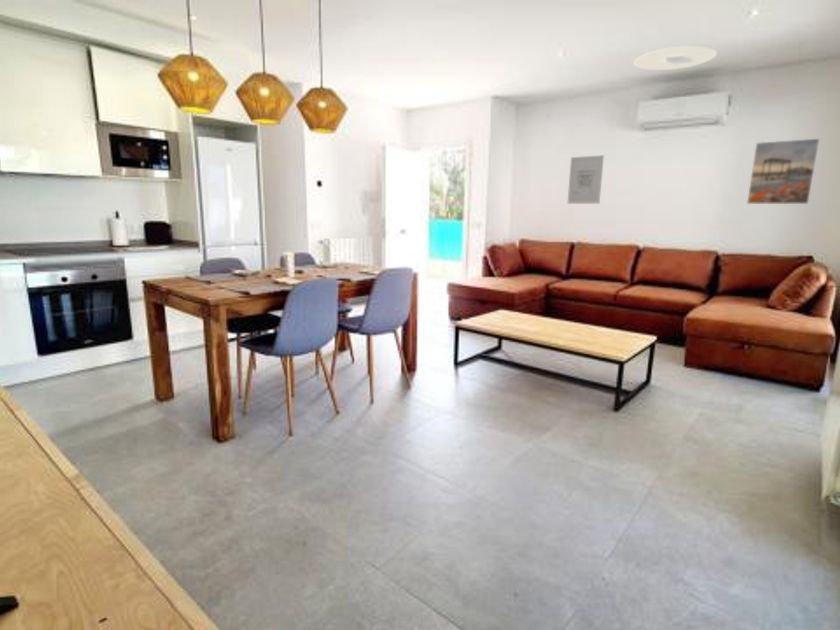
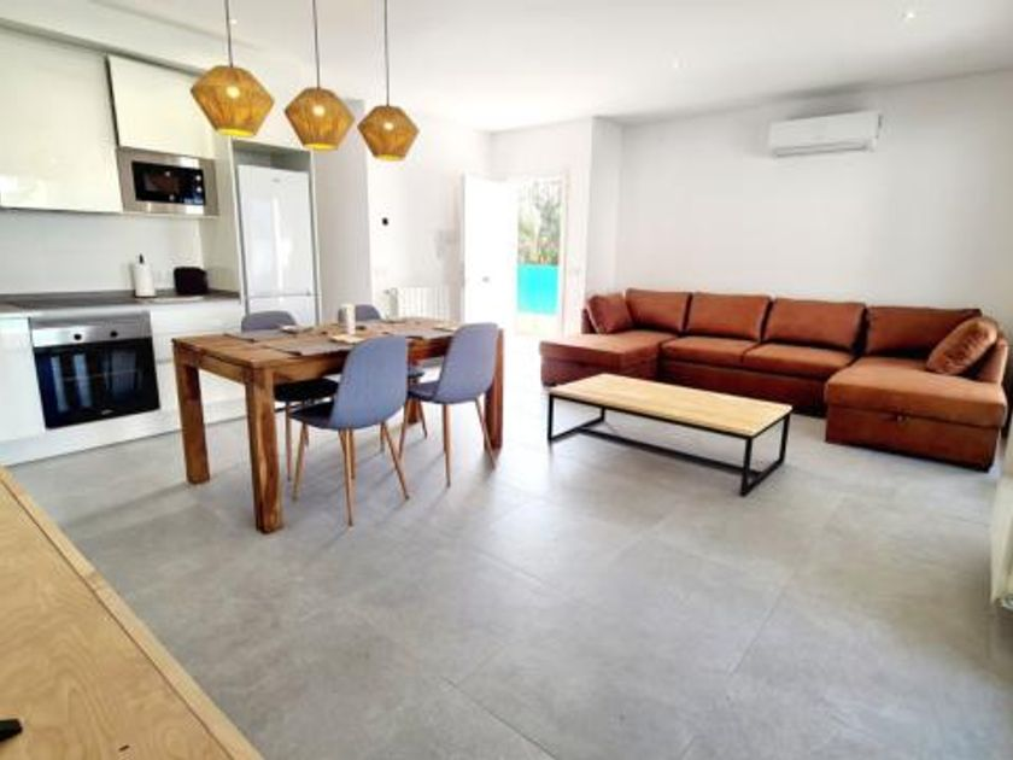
- ceiling light (674, 55)
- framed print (781, 172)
- wall art (585, 180)
